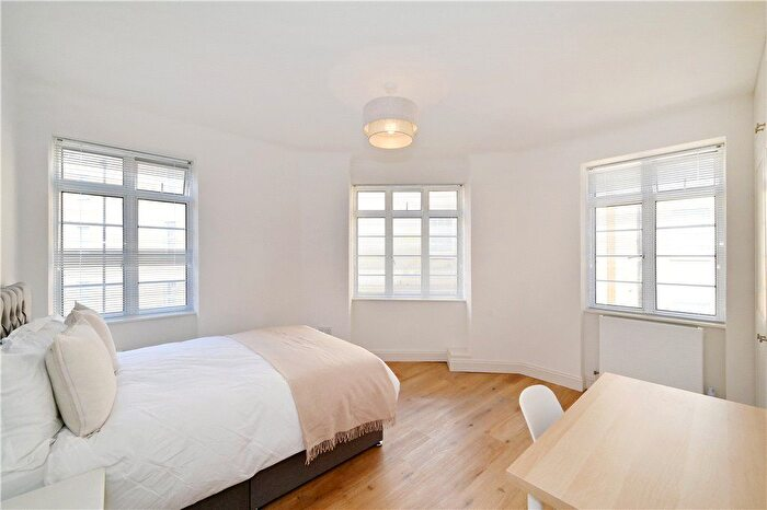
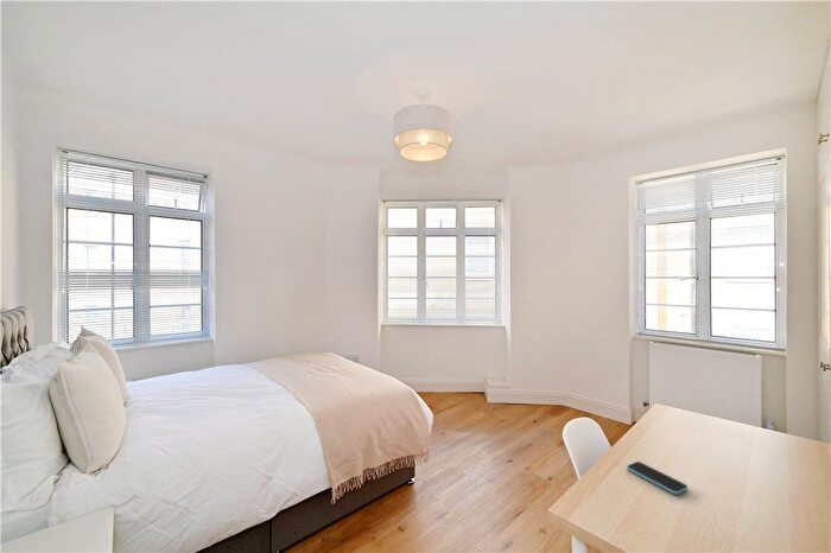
+ smartphone (655, 476)
